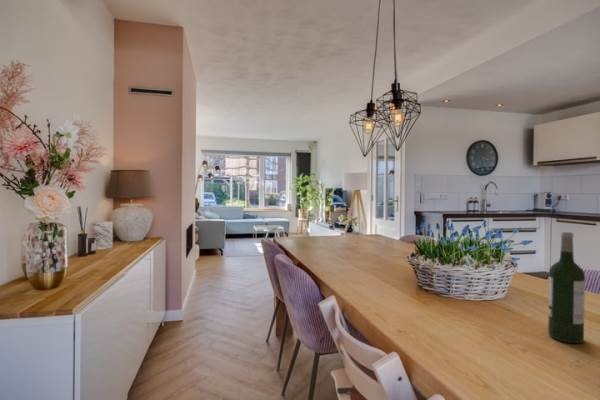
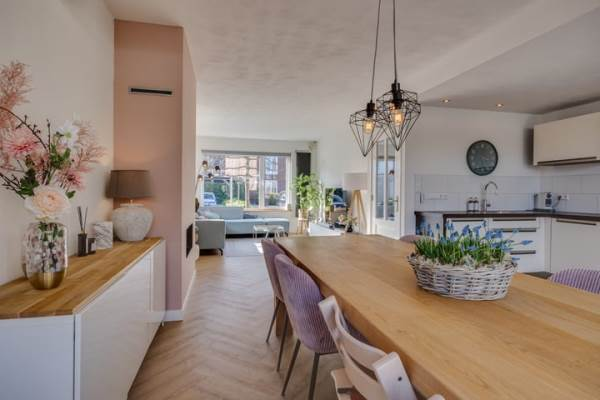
- wine bottle (566, 285)
